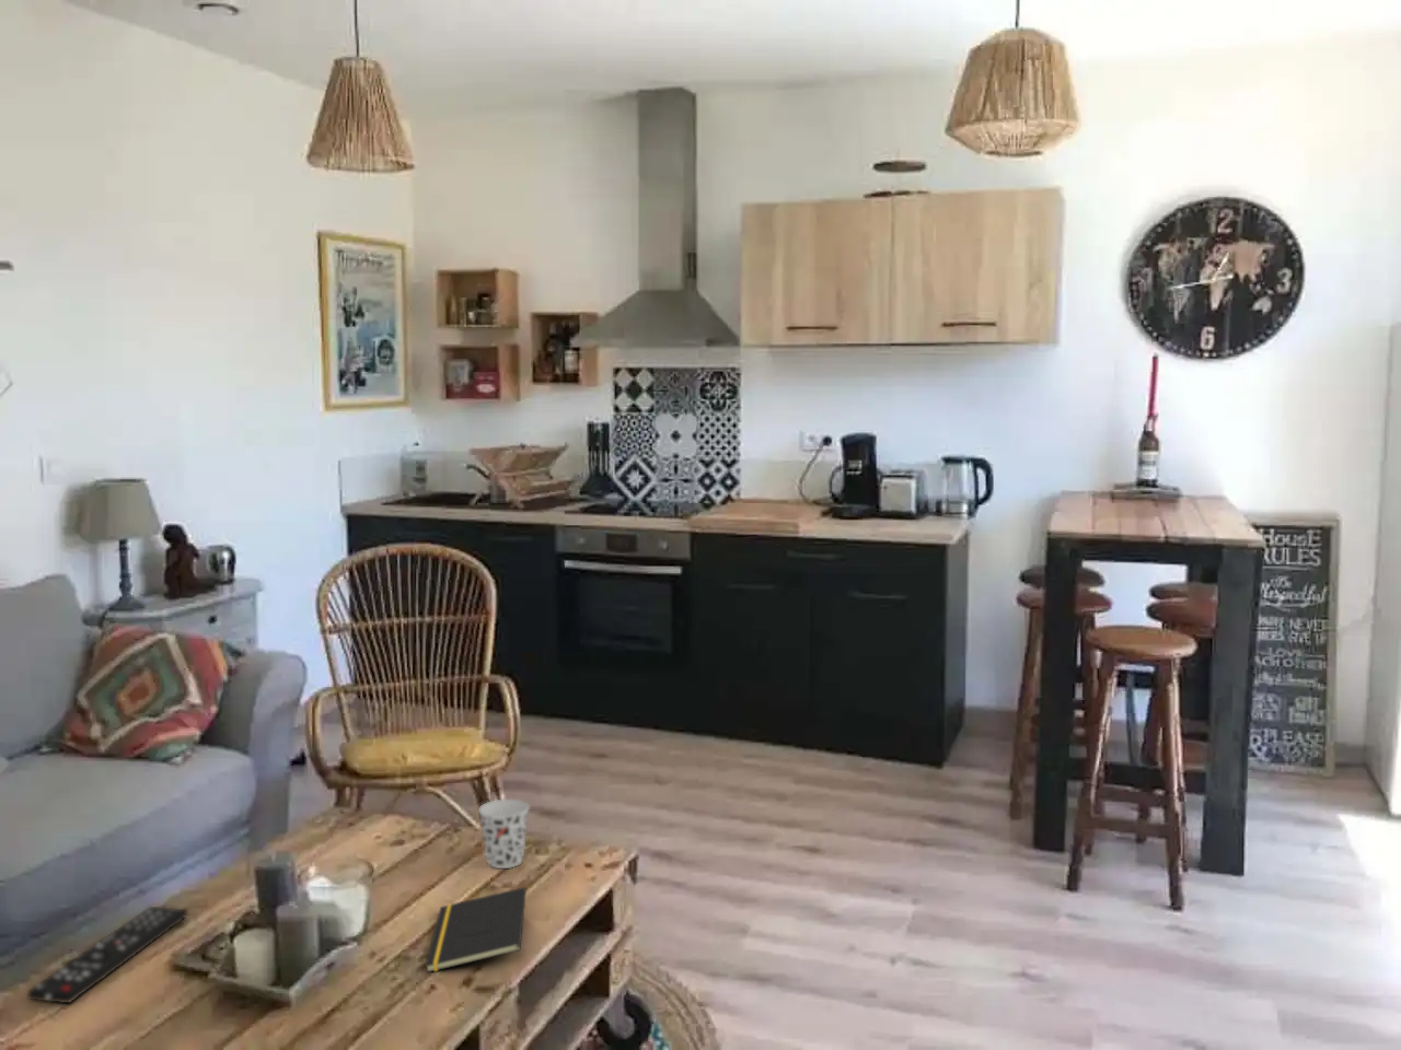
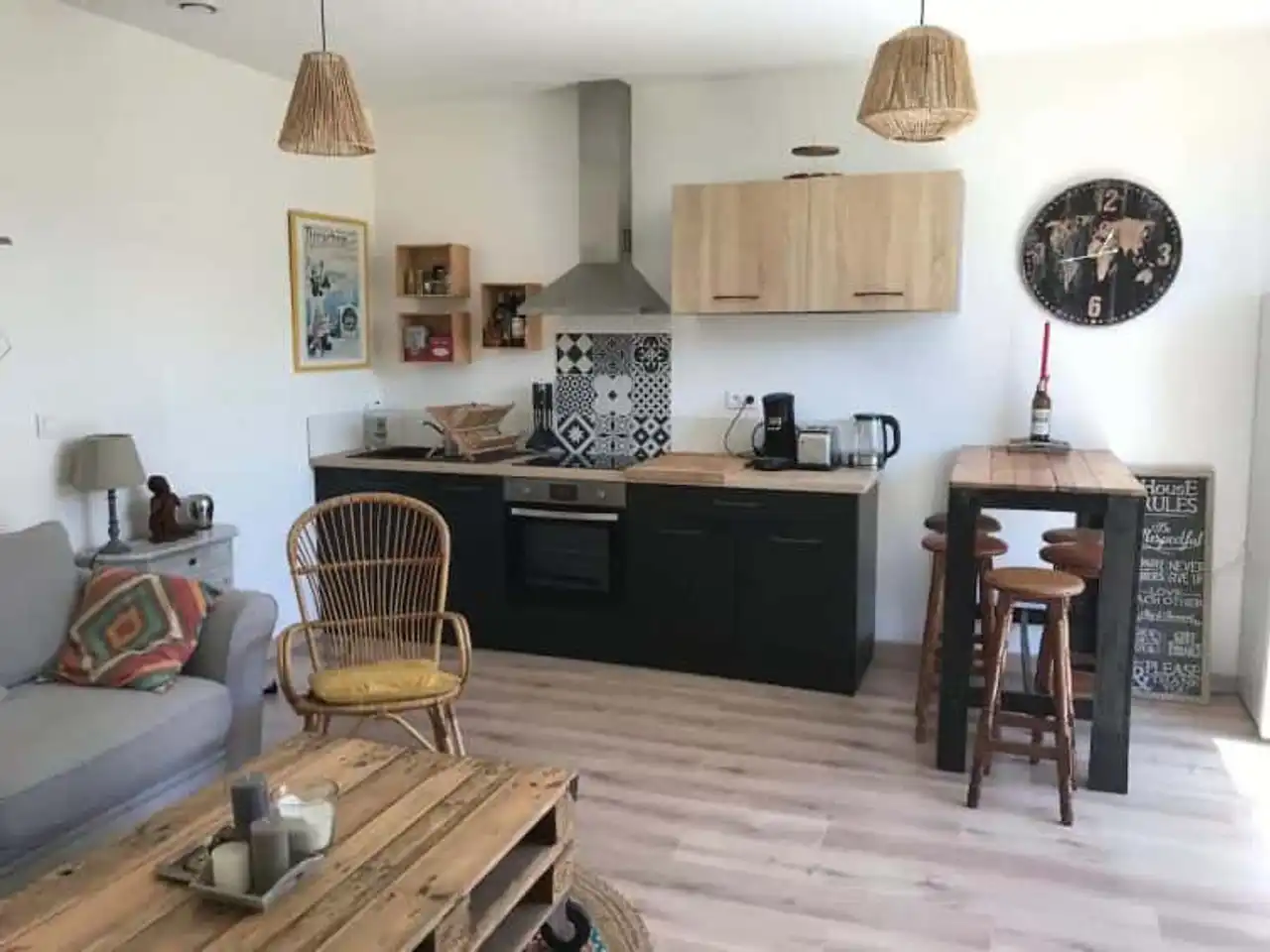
- cup (503, 835)
- notepad (479, 928)
- remote control (111, 951)
